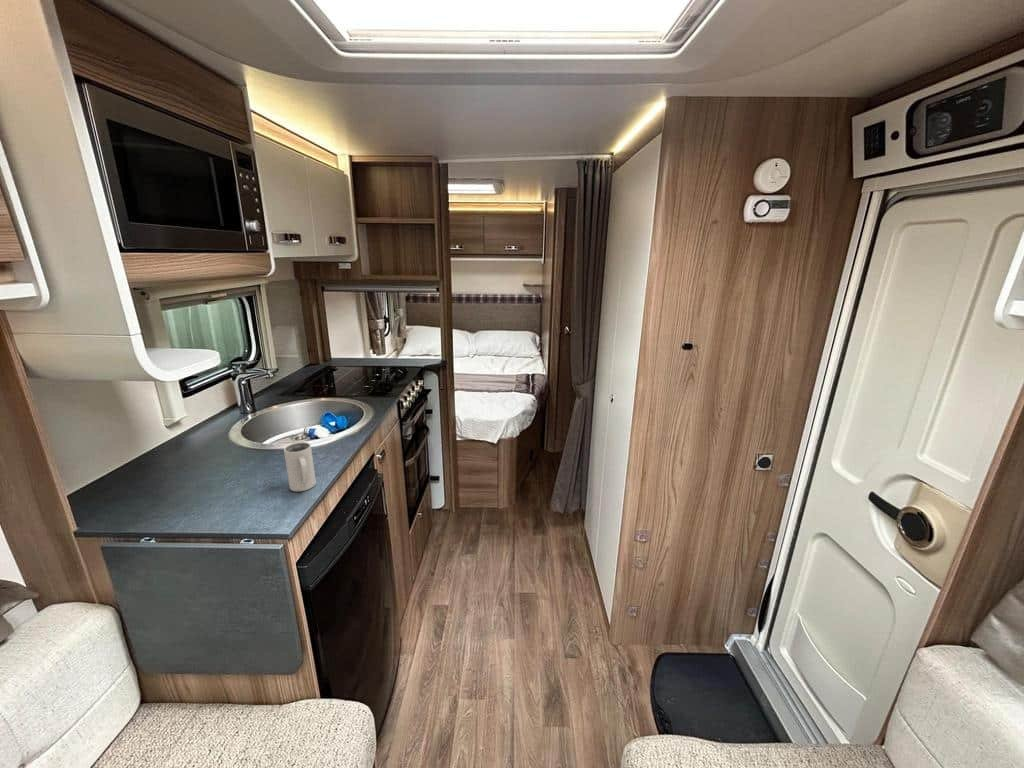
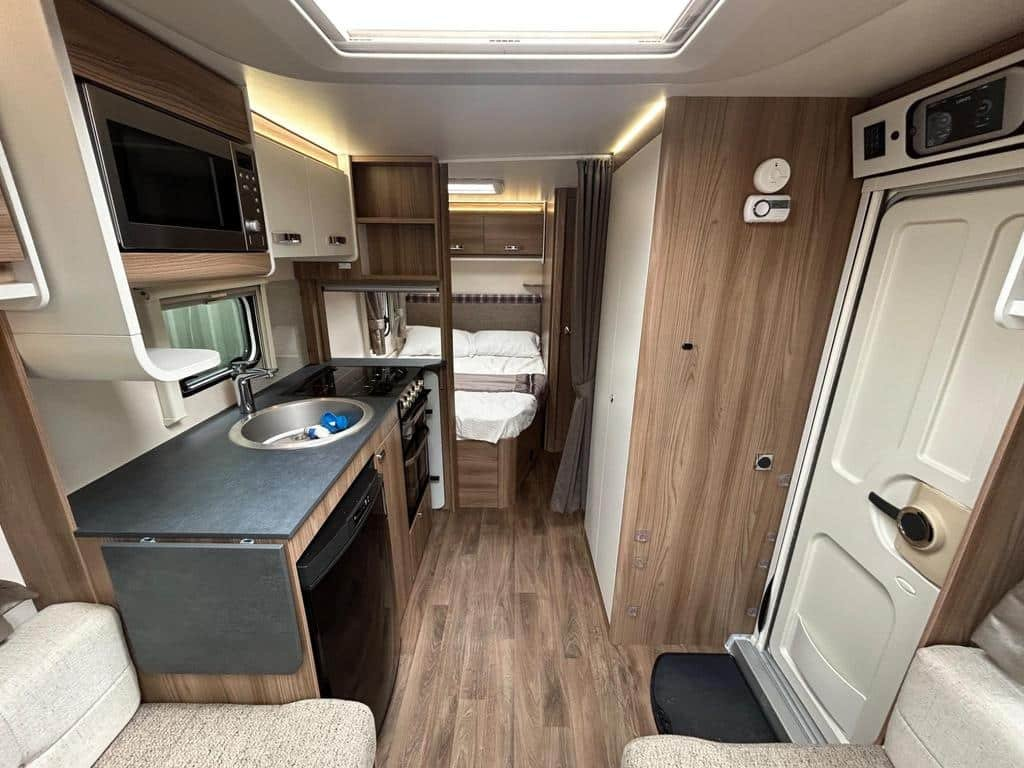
- mug (301, 468)
